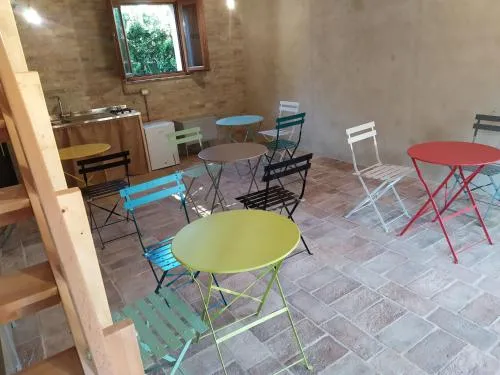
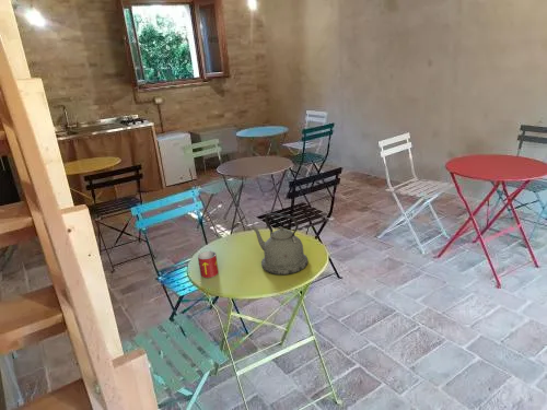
+ kettle (279, 239)
+ mug (209, 262)
